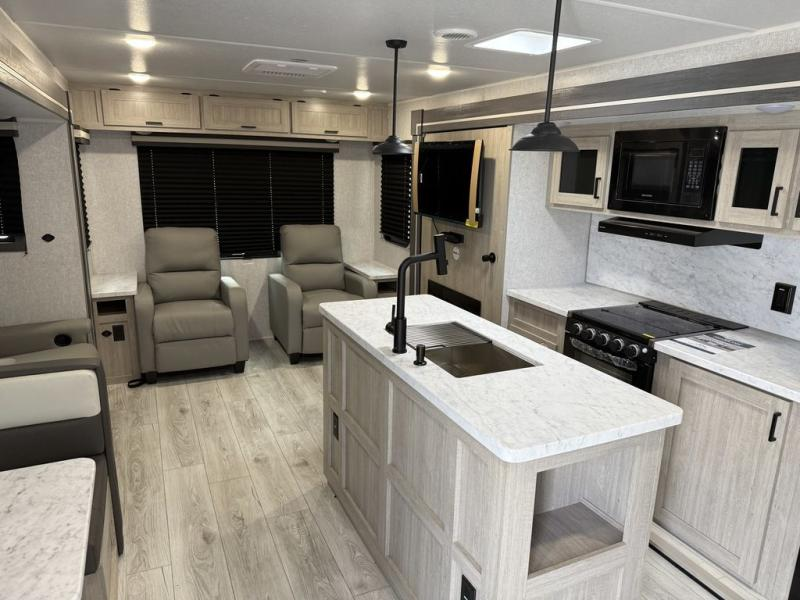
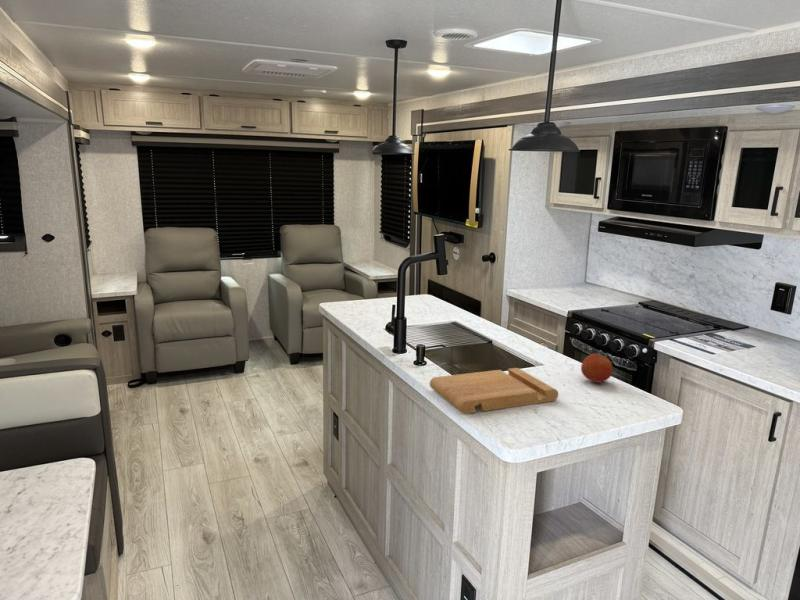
+ cutting board (492, 388)
+ fruit (596, 367)
